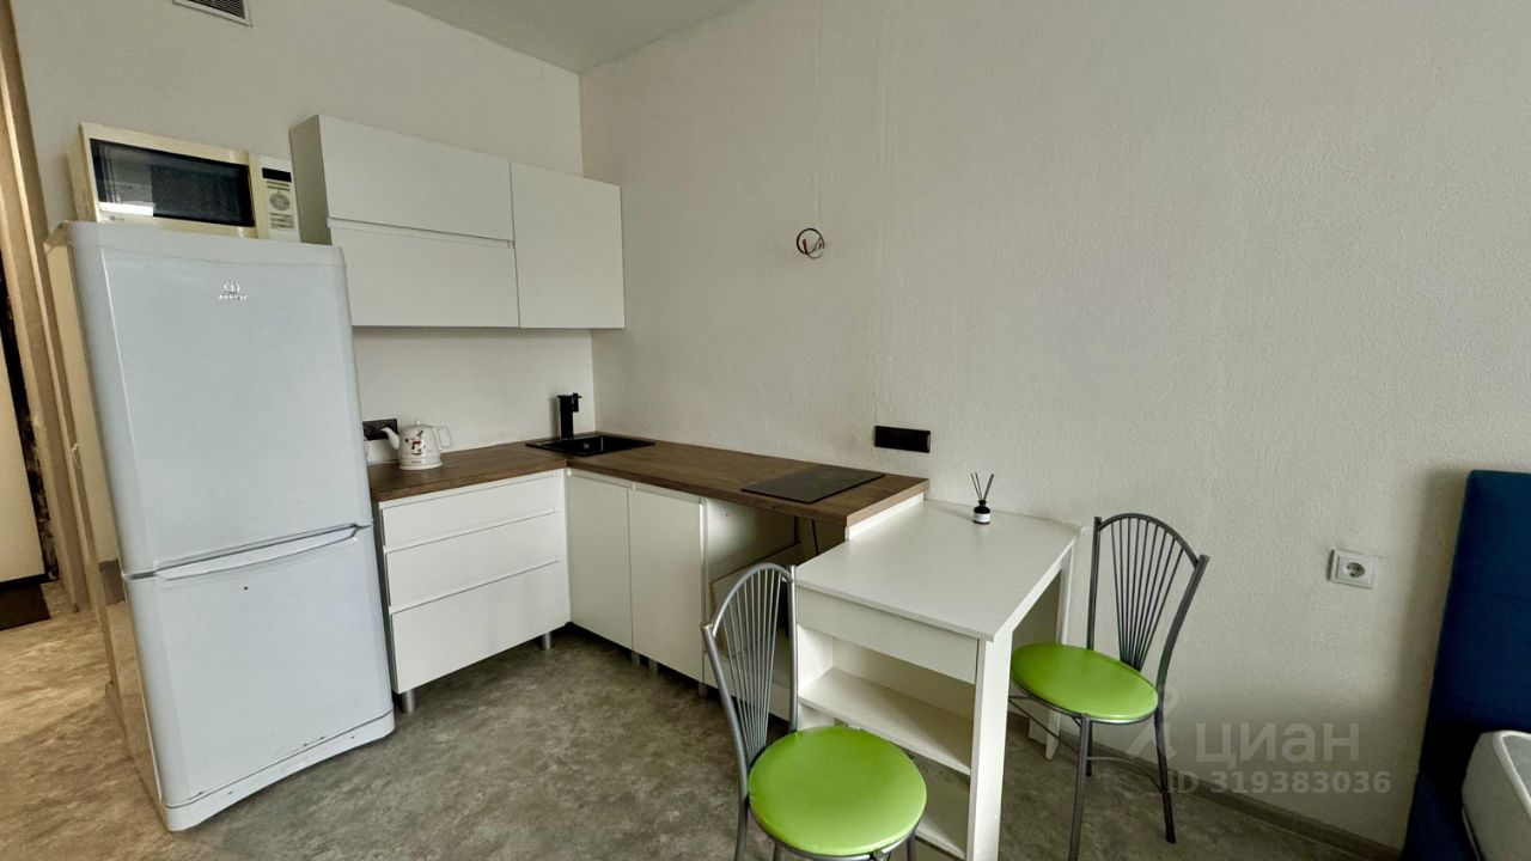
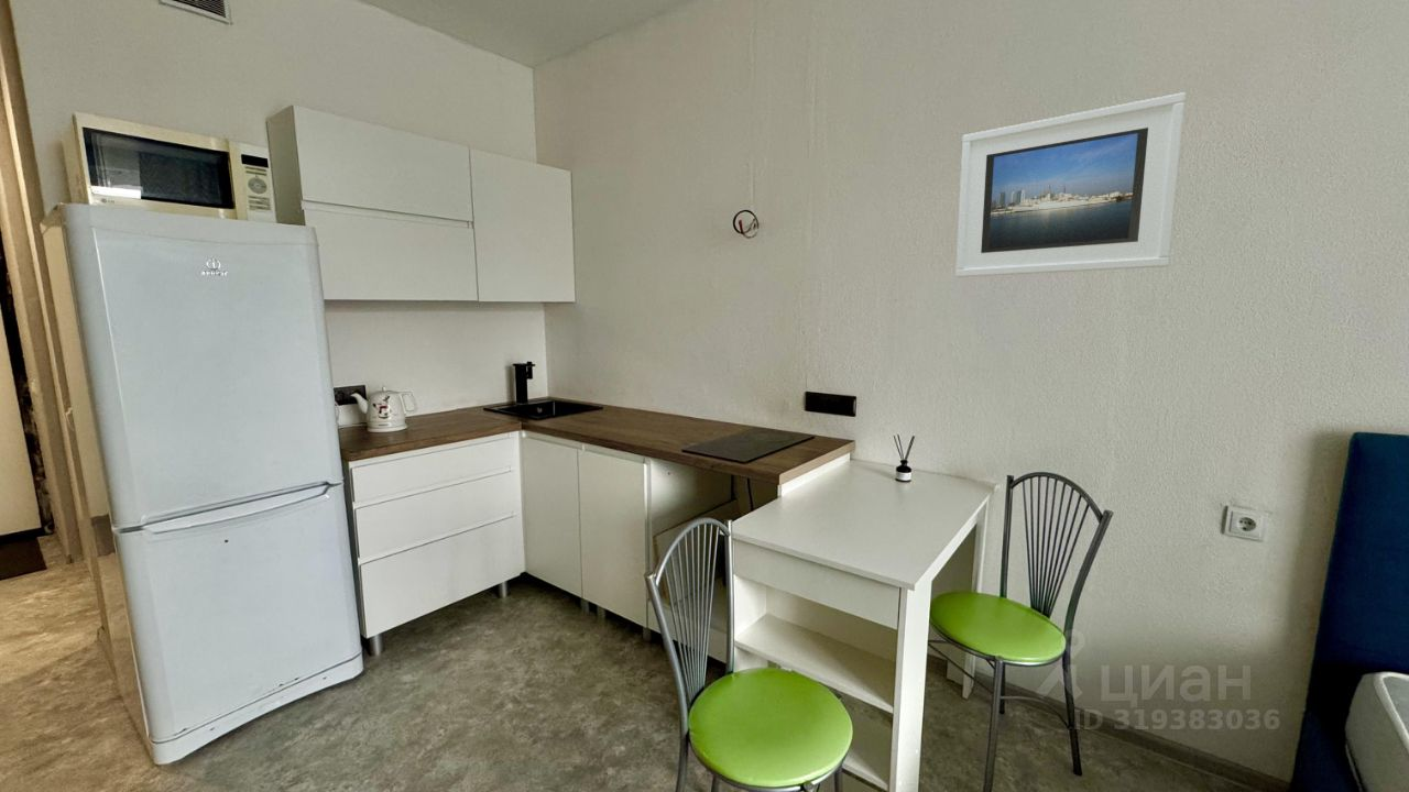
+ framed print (1057, 196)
